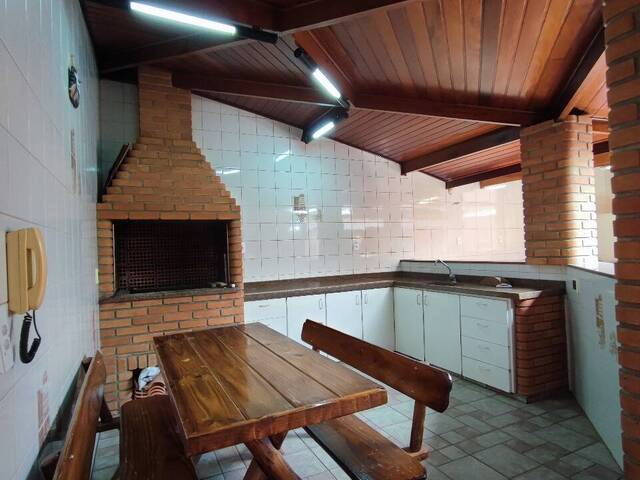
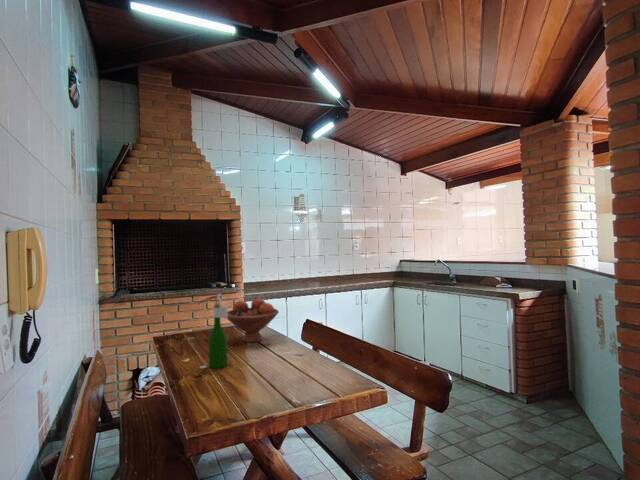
+ fruit bowl (251, 320)
+ wine bottle (212, 330)
